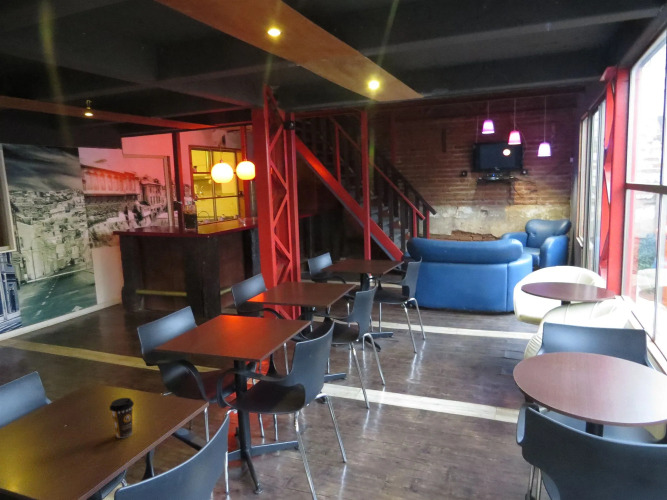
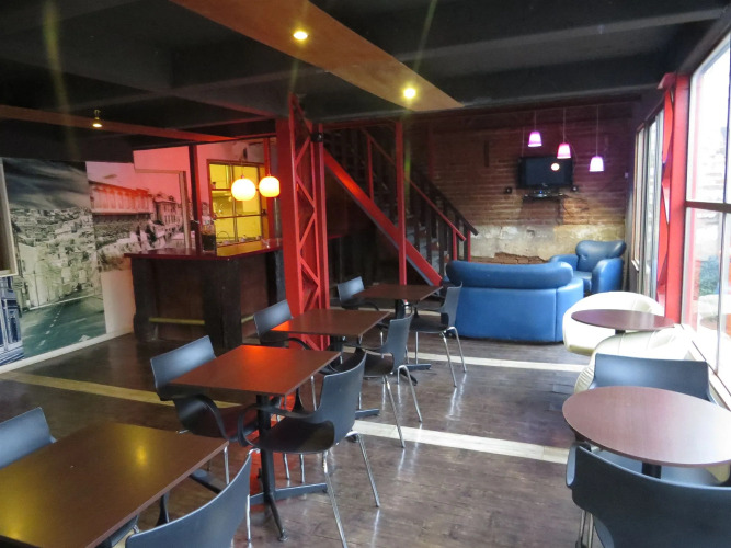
- coffee cup (122, 418)
